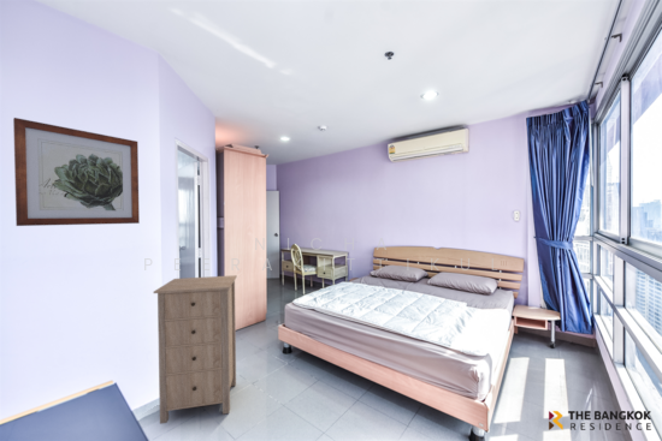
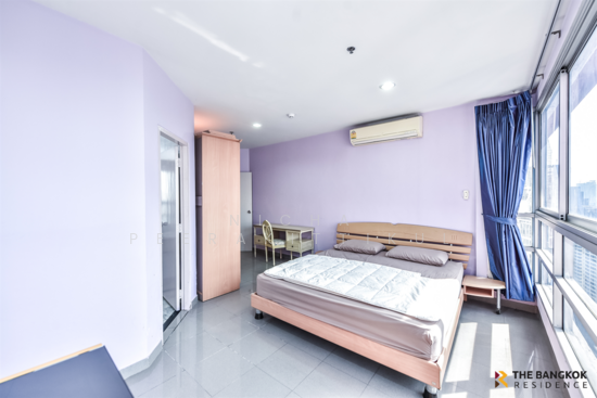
- wall art (84, 178)
- storage cabinet (200, 342)
